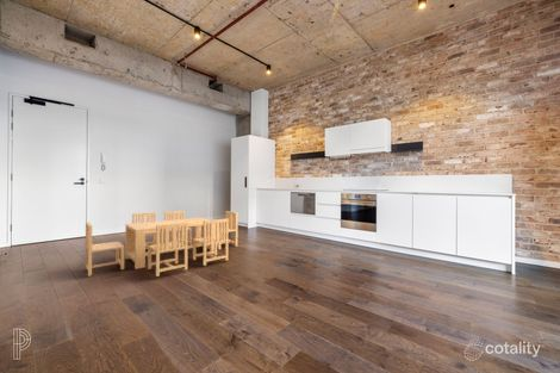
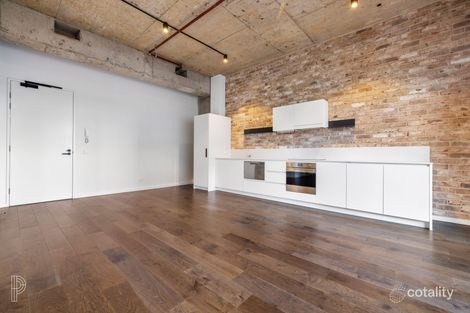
- dining table (172, 235)
